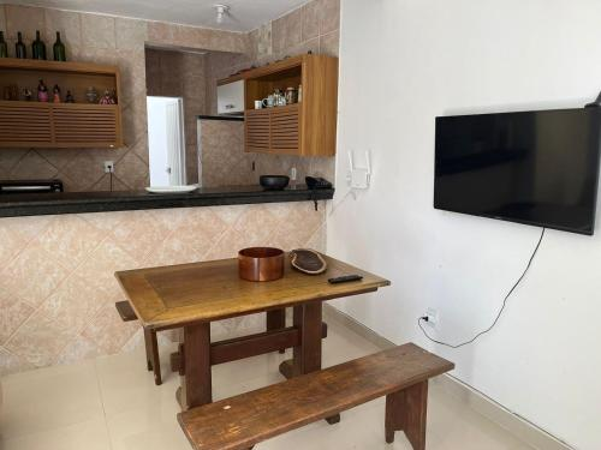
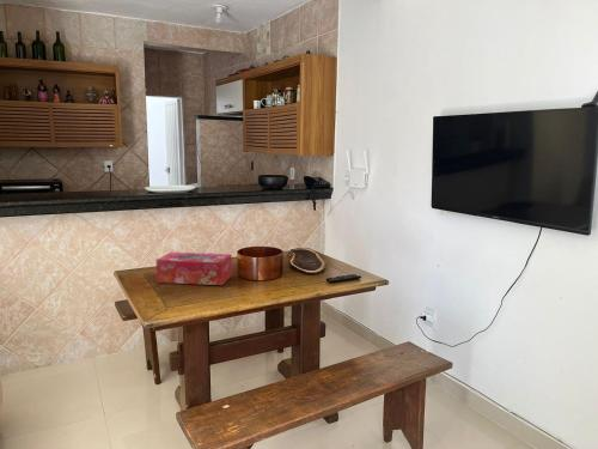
+ tissue box (195, 267)
